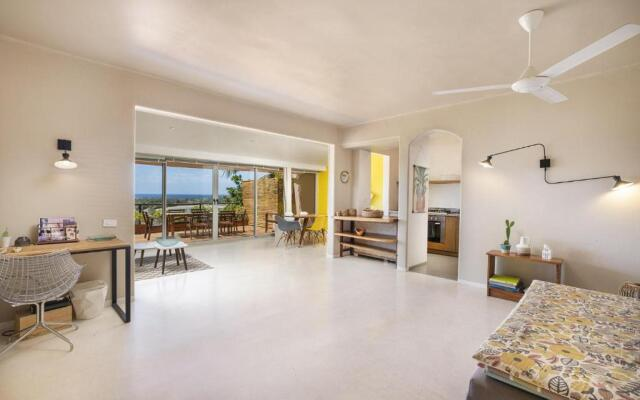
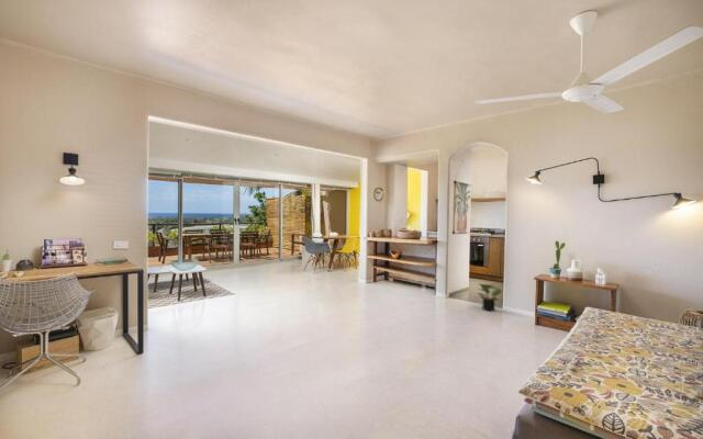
+ potted plant (487, 295)
